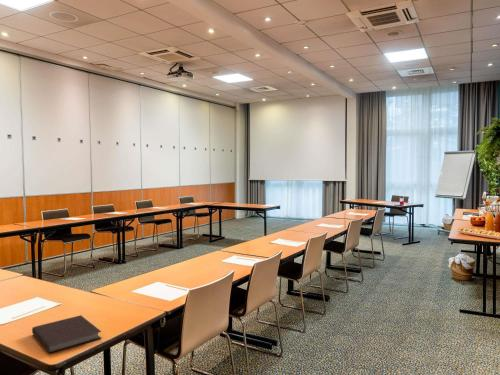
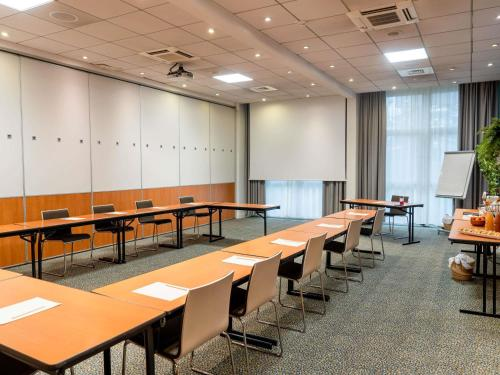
- notebook (66, 332)
